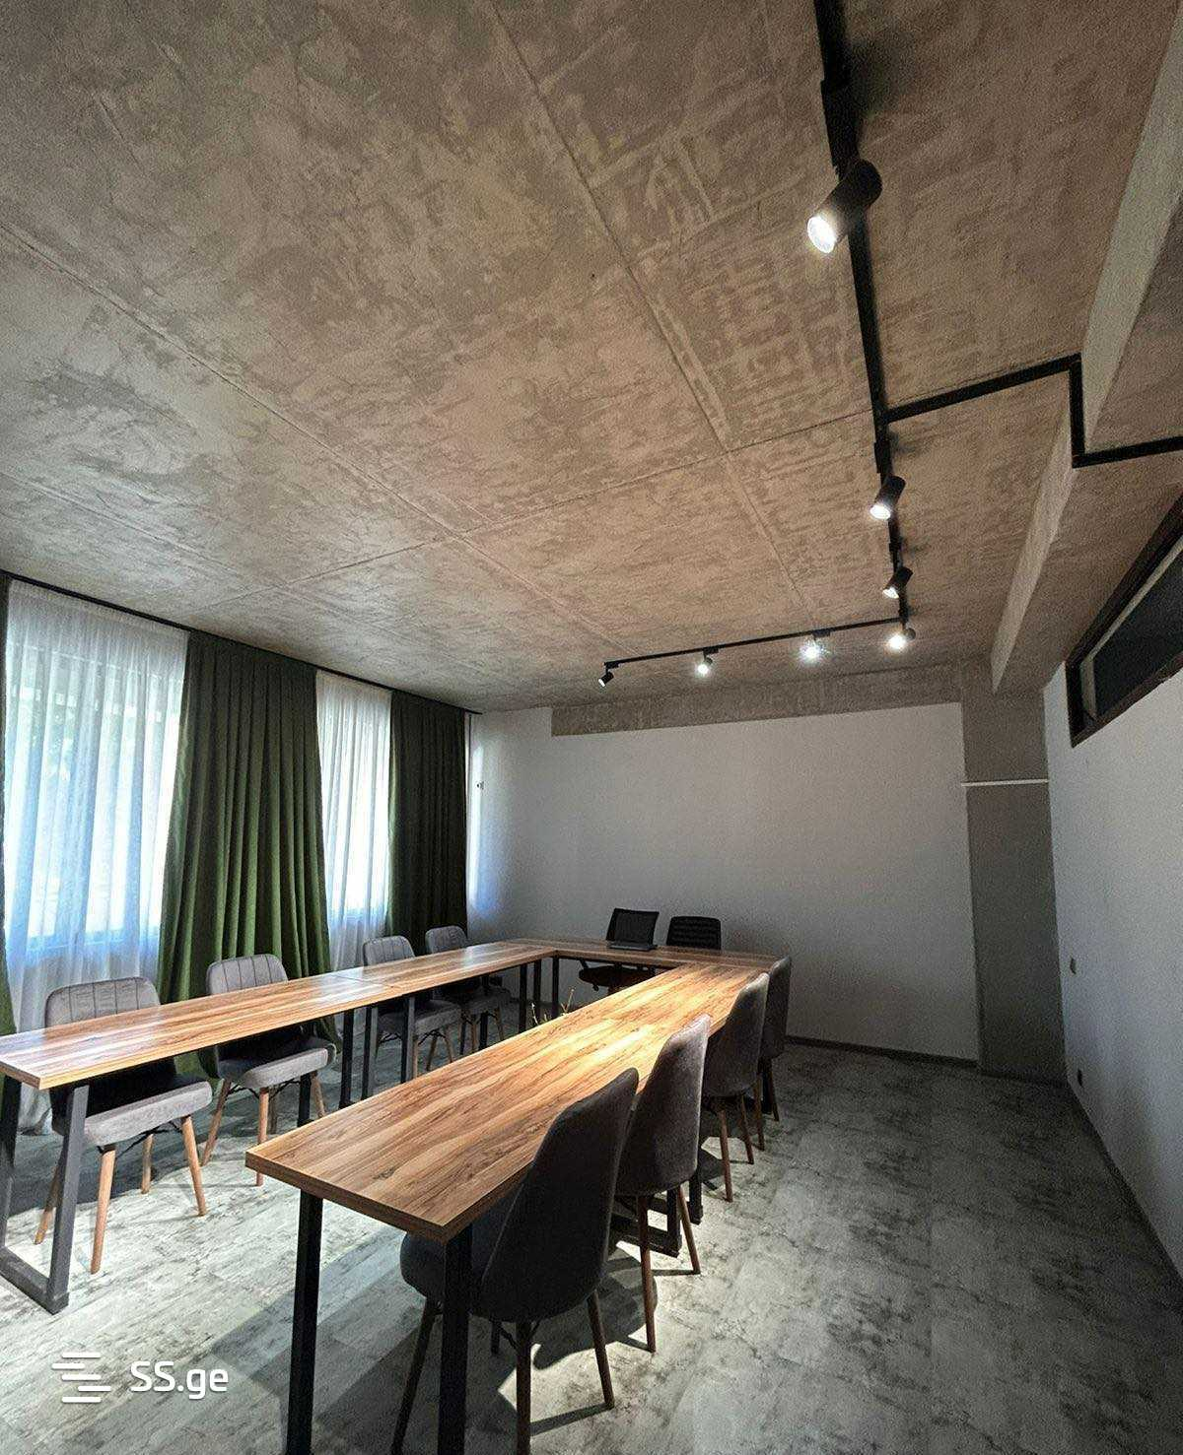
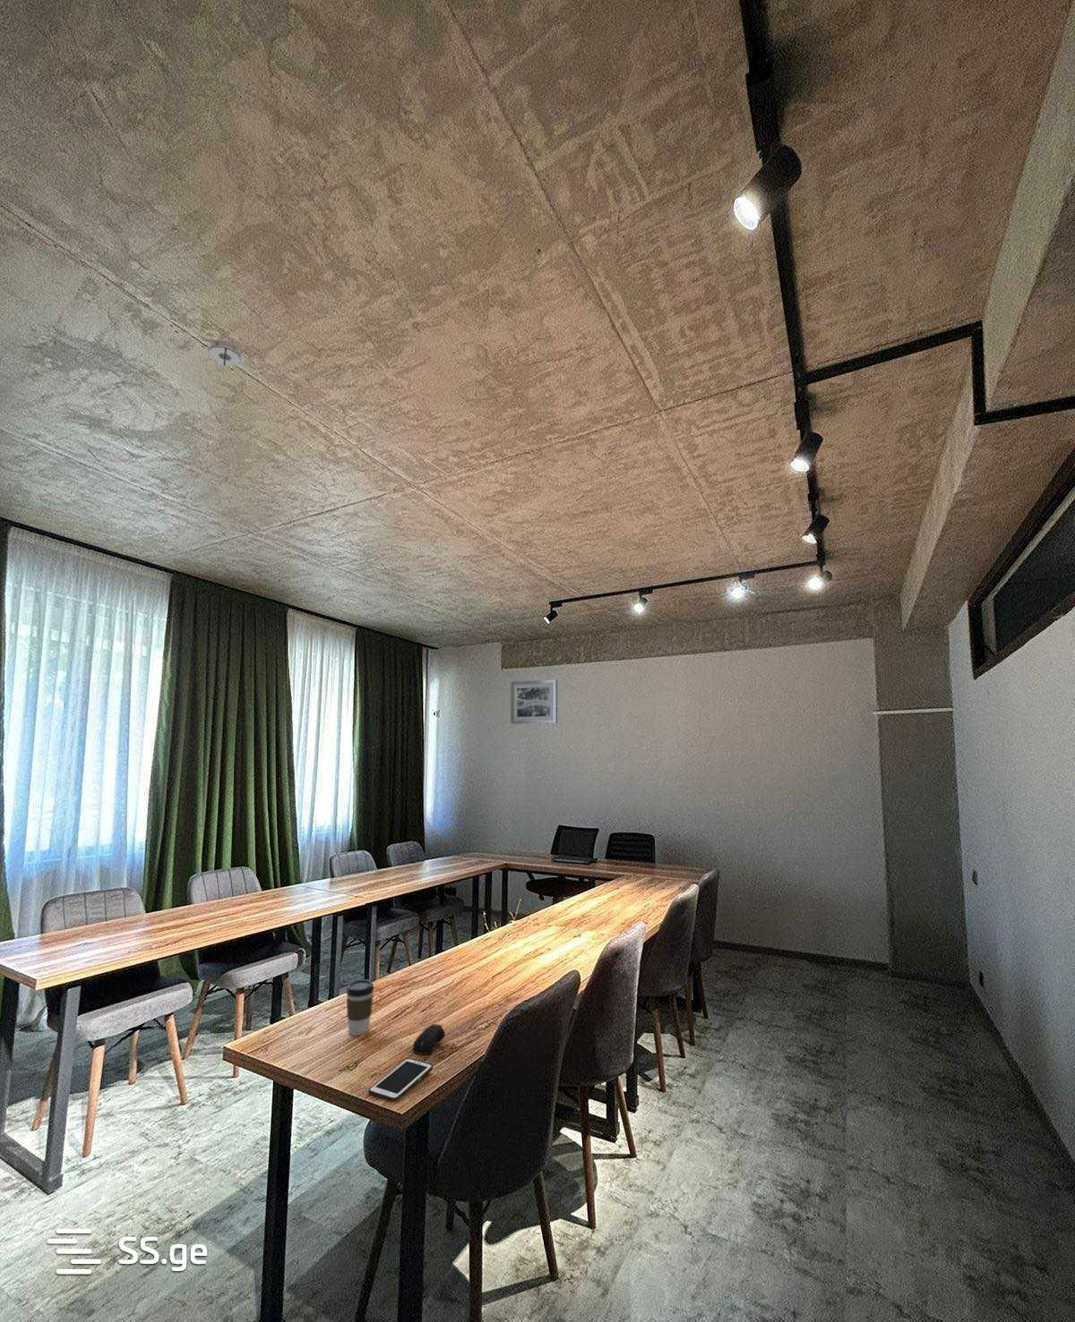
+ smoke detector (224, 353)
+ wall art (533, 702)
+ cell phone (401, 1079)
+ coffee cup (359, 1007)
+ computer mouse (429, 1038)
